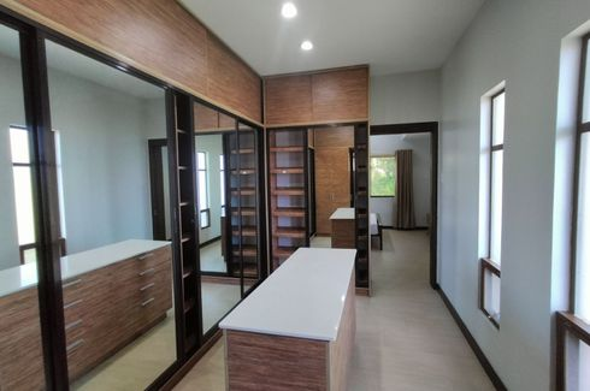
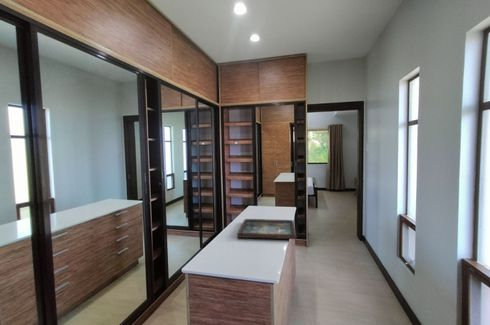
+ decorative tray (267, 228)
